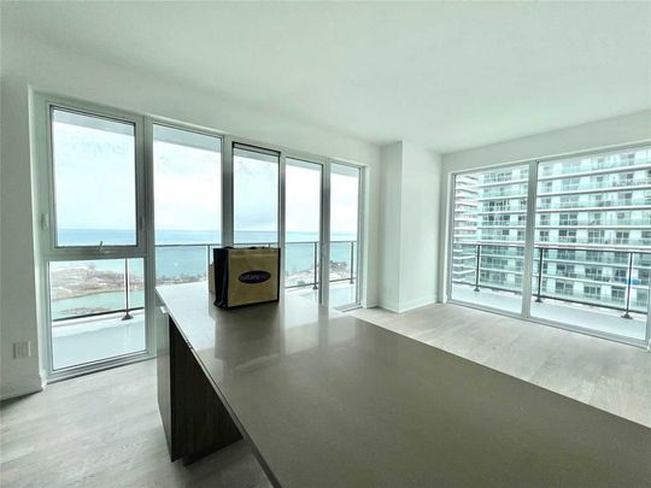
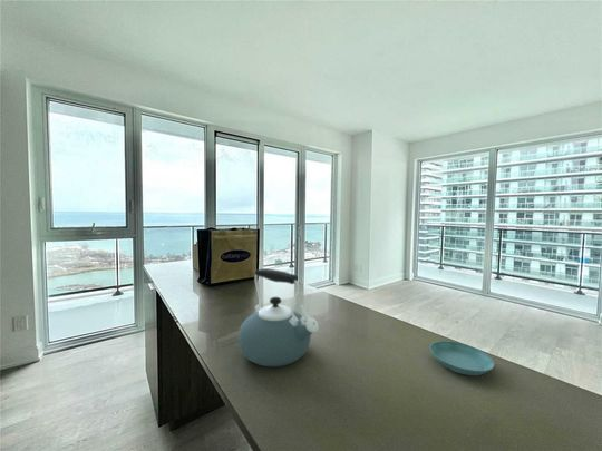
+ saucer (459, 359)
+ kettle (280, 313)
